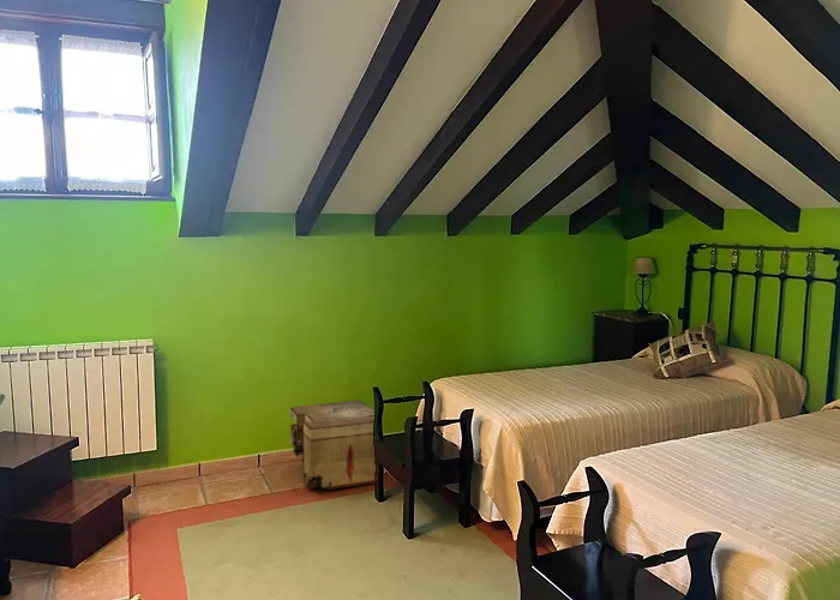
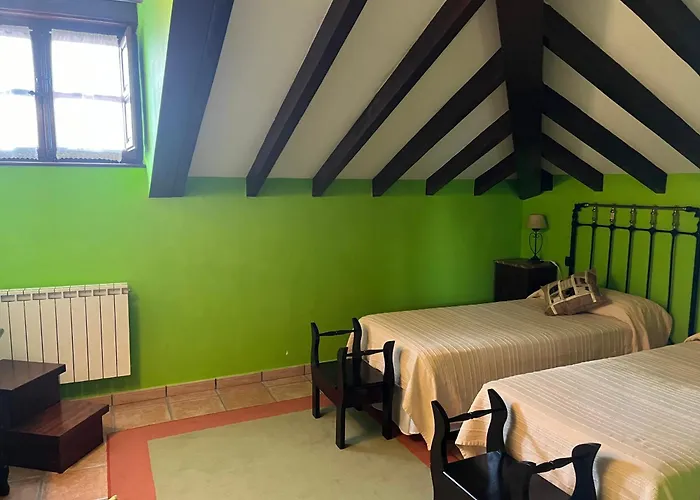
- cardboard box (332, 443)
